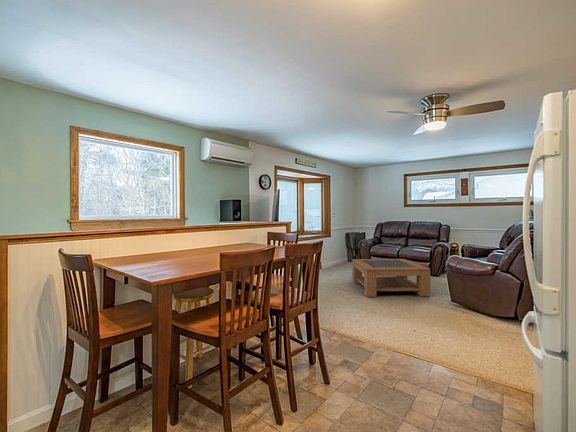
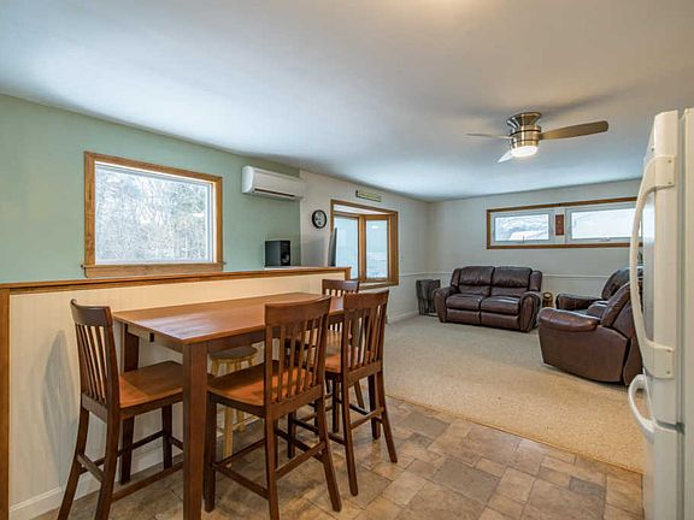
- coffee table (387, 275)
